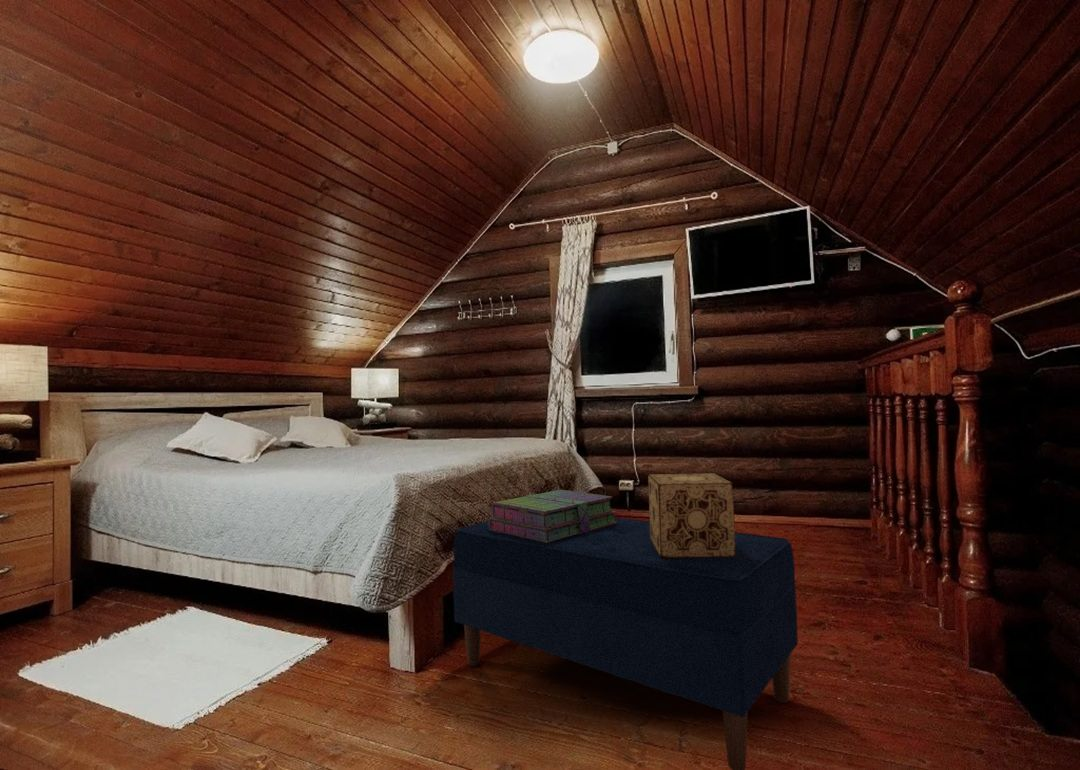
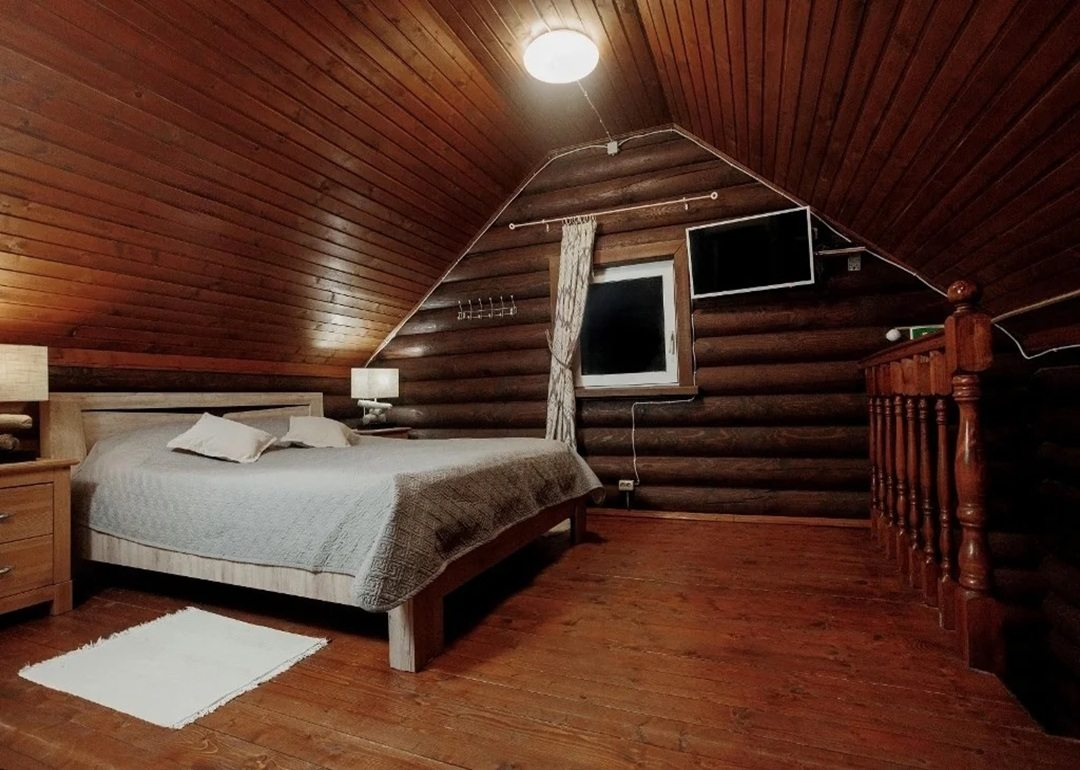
- decorative box (688, 512)
- bench (613, 606)
- stack of books (553, 512)
